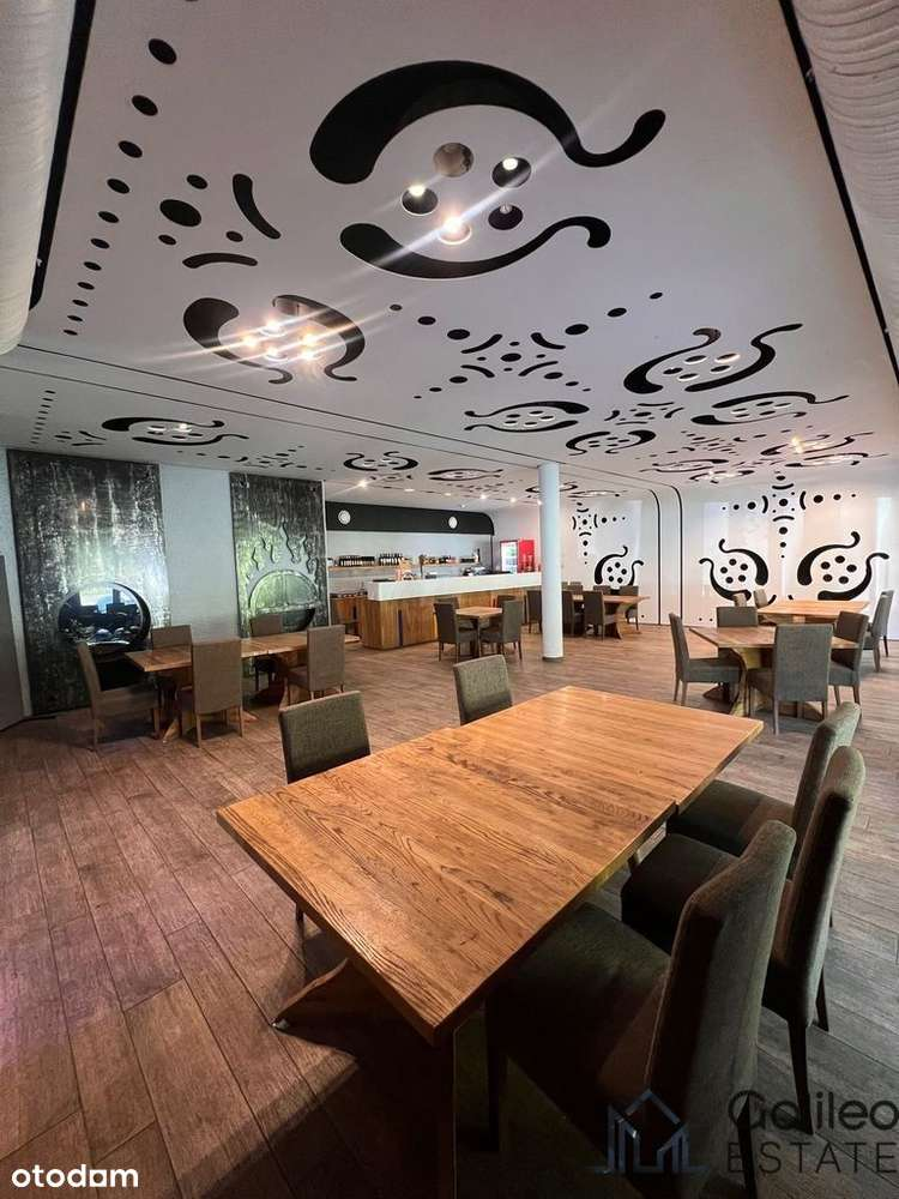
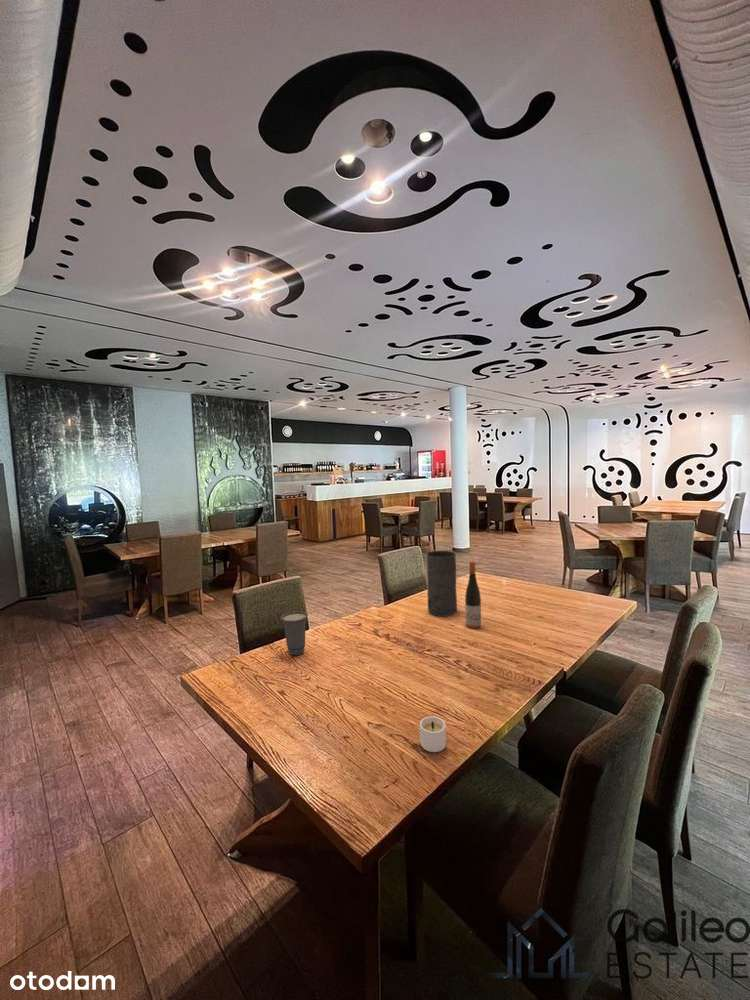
+ candle (428, 735)
+ vase (441, 582)
+ wine bottle (472, 593)
+ cup (295, 634)
